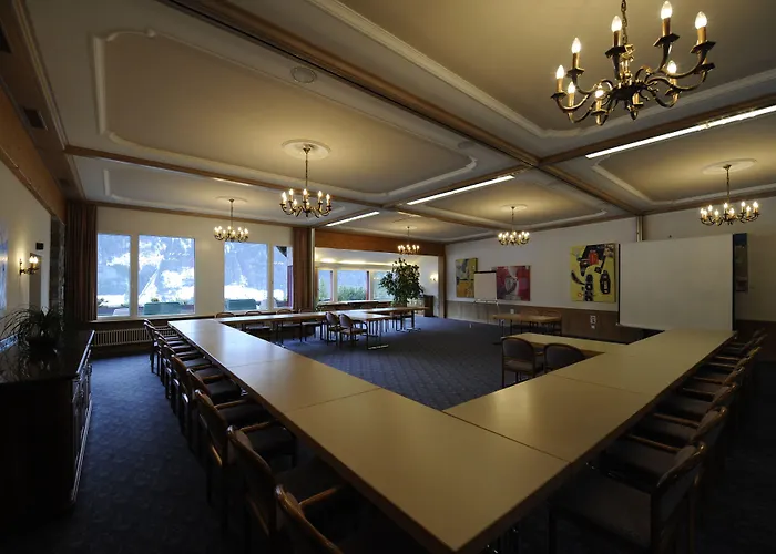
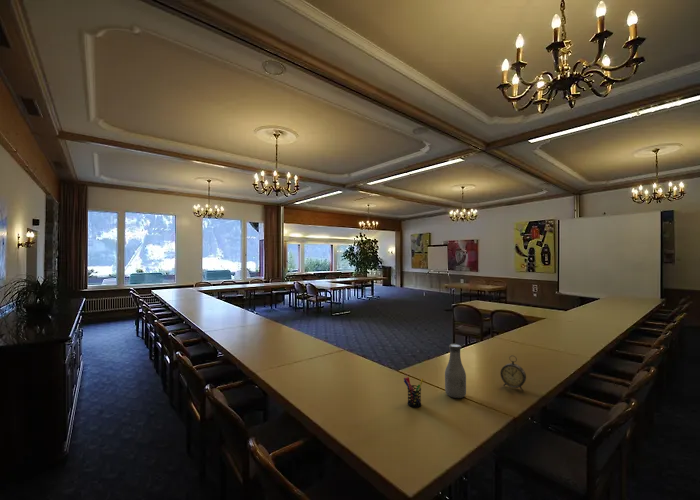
+ pen holder (414, 391)
+ alarm clock (513, 371)
+ bottle (455, 369)
